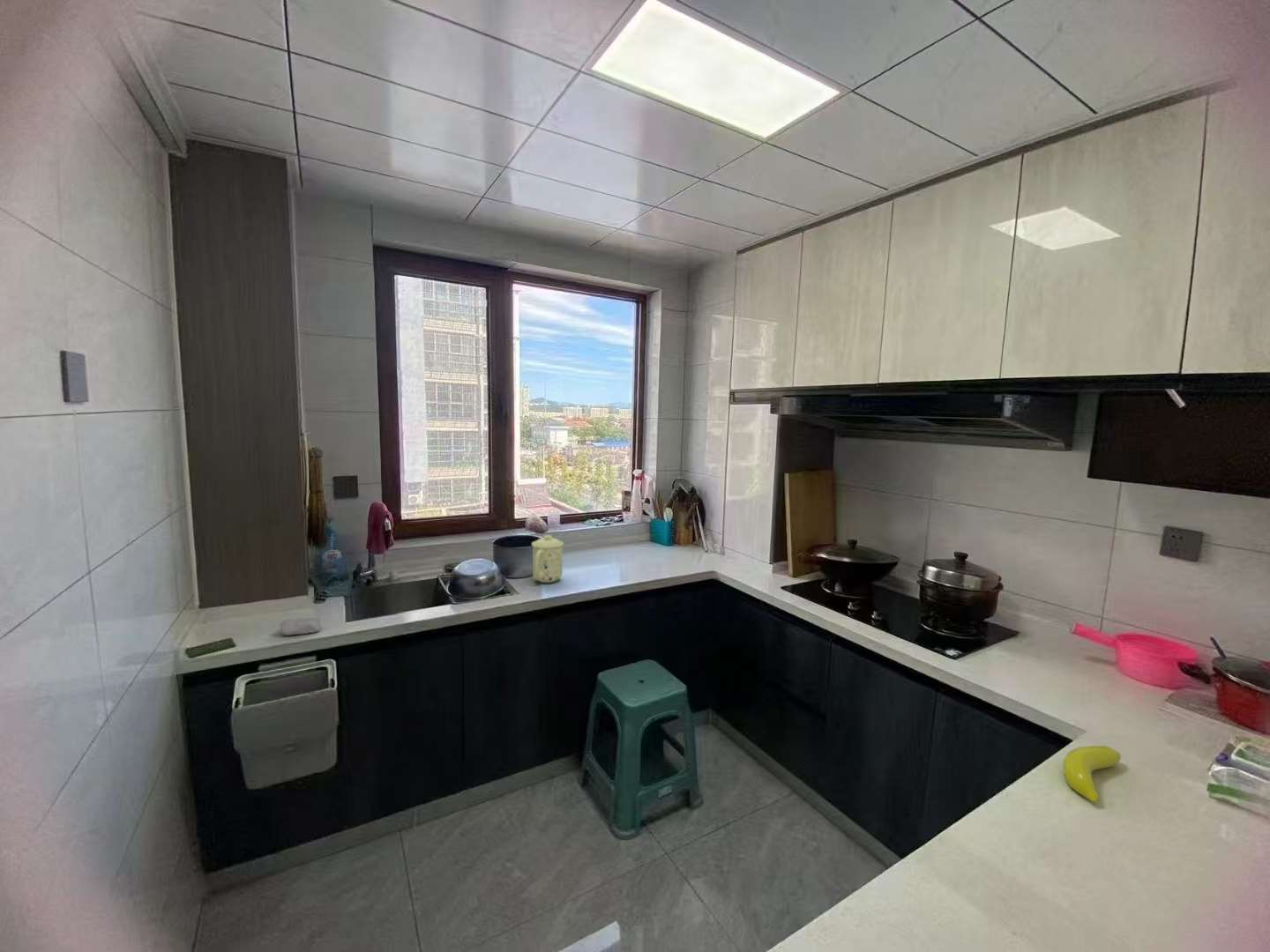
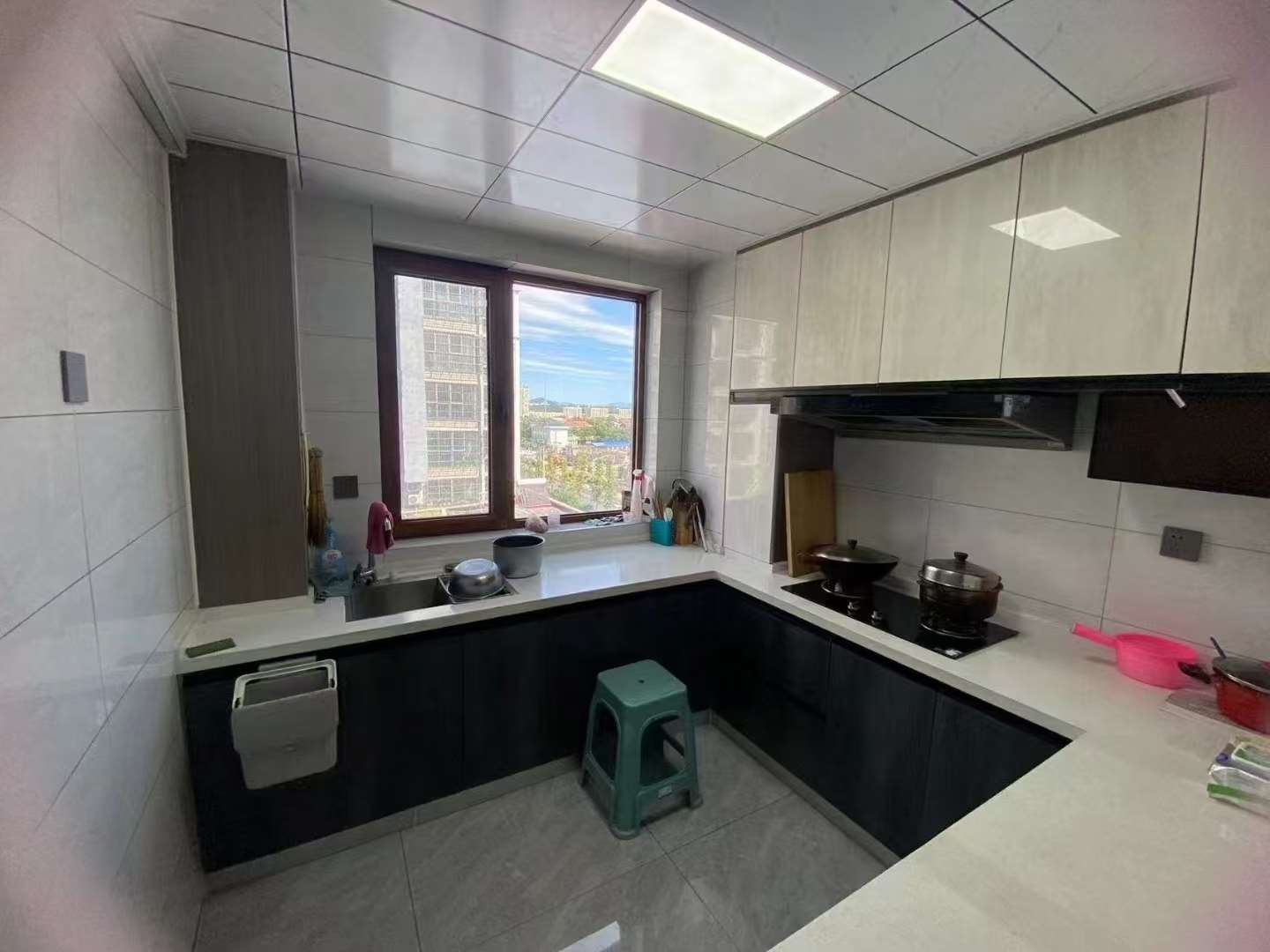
- soap bar (301, 624)
- banana (1100, 768)
- mug (546, 558)
